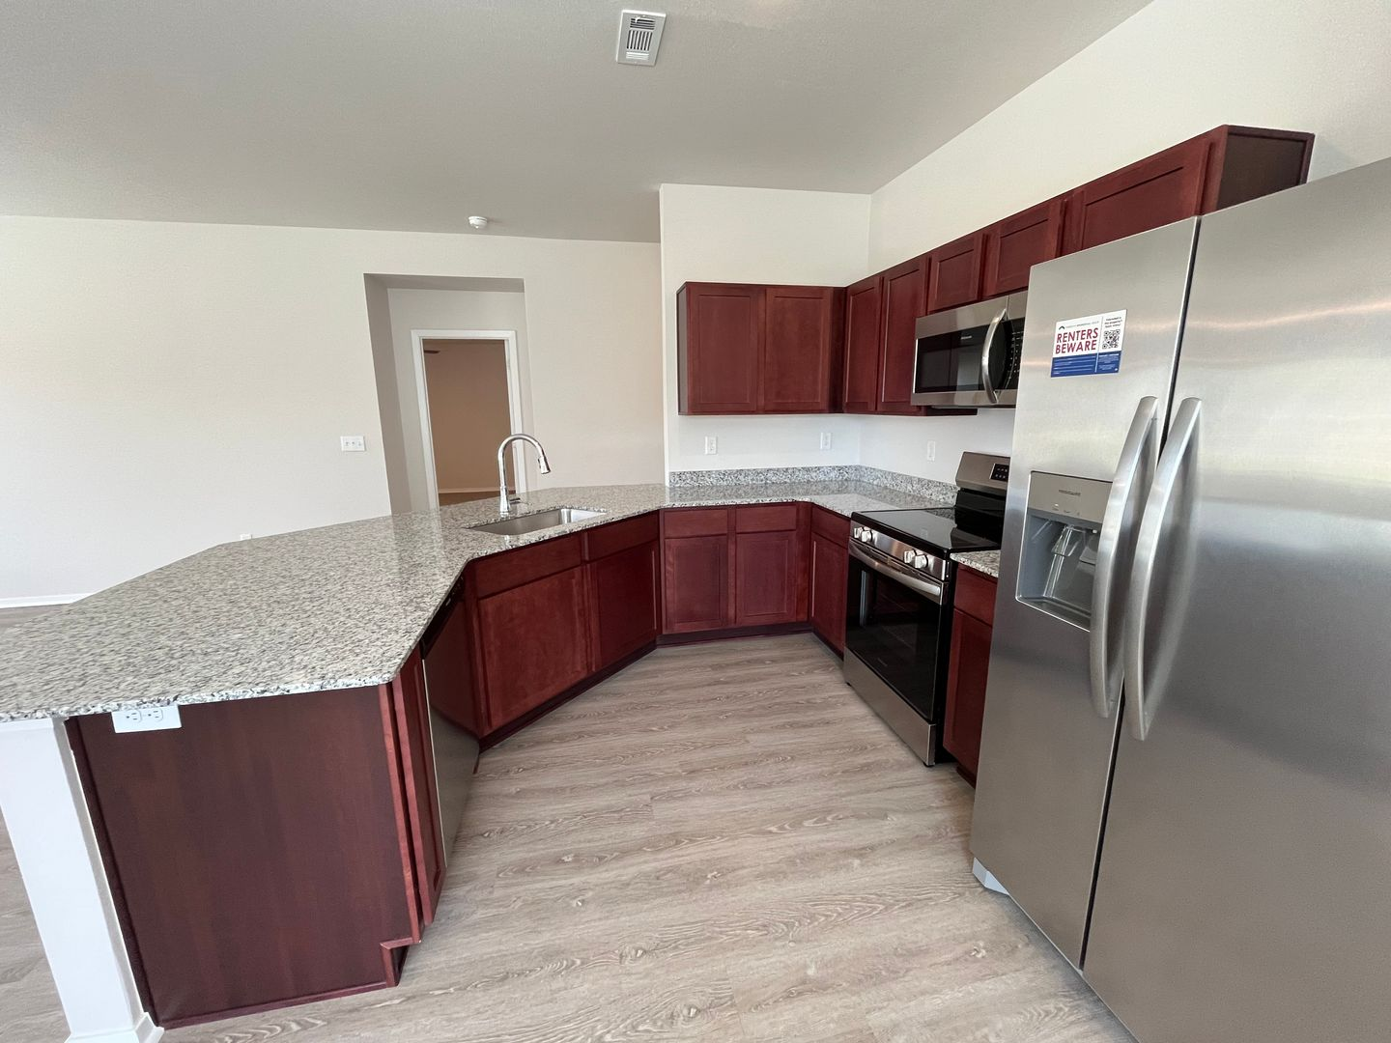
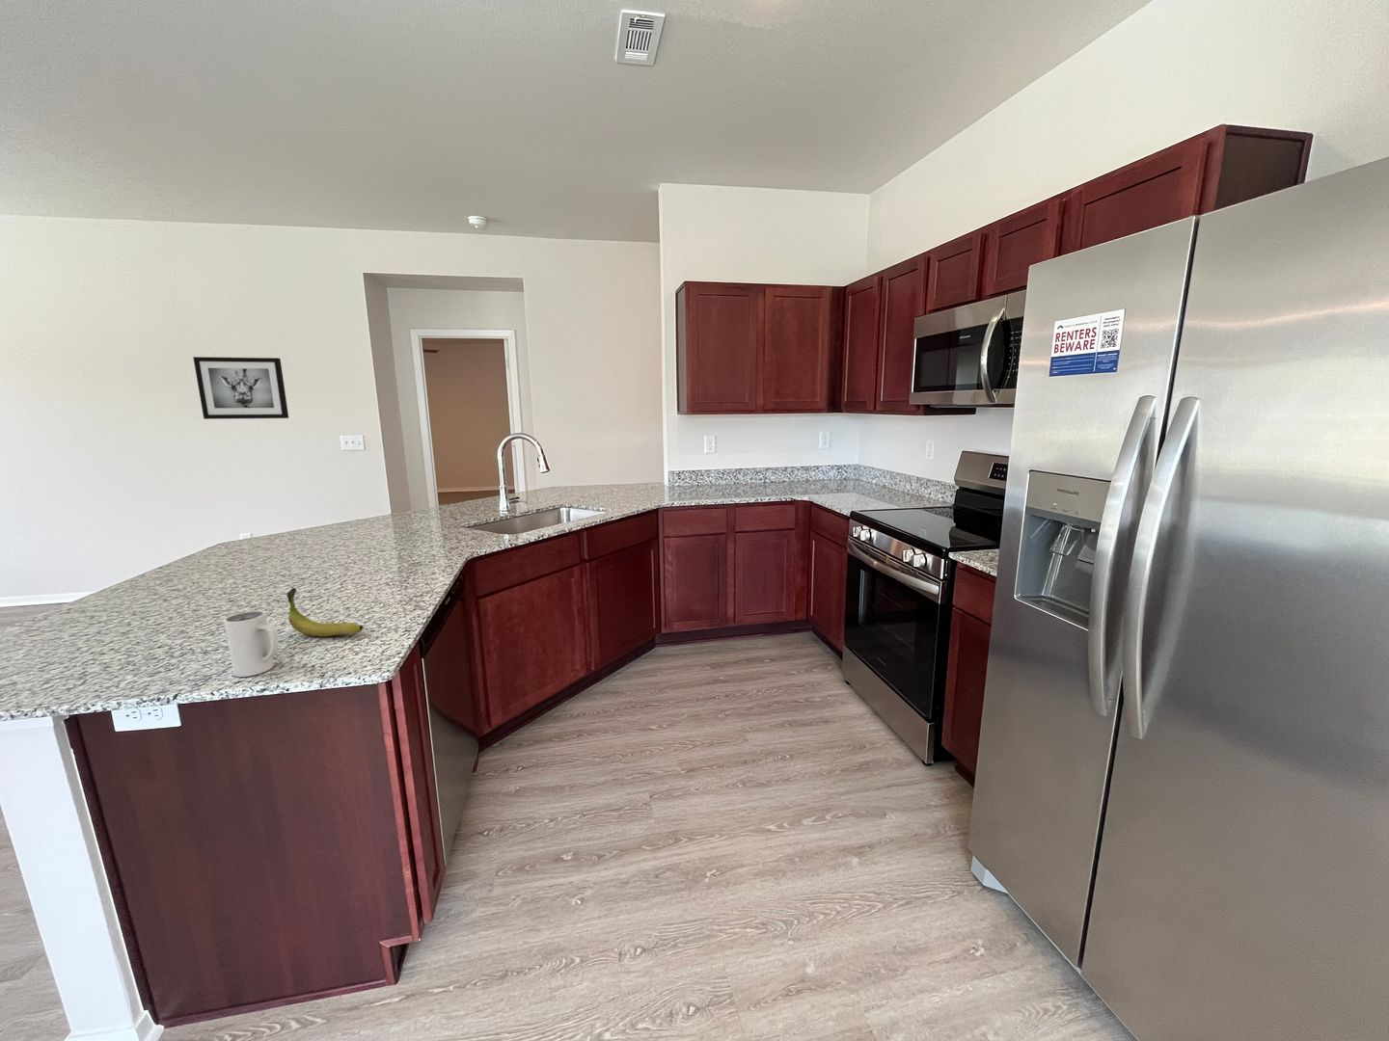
+ banana (323, 622)
+ mug (256, 643)
+ wall art (242, 387)
